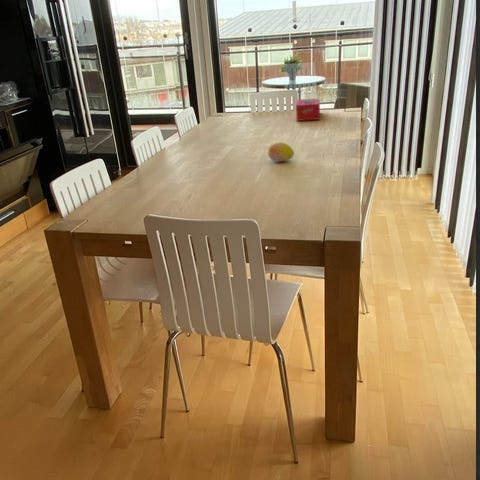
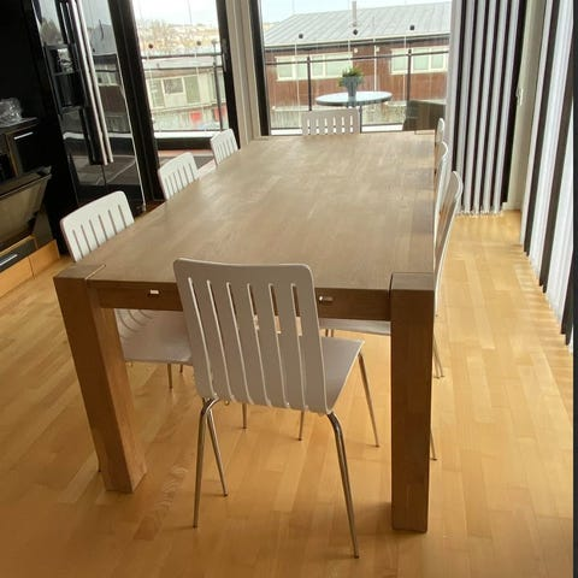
- fruit (281, 151)
- tissue box (308, 109)
